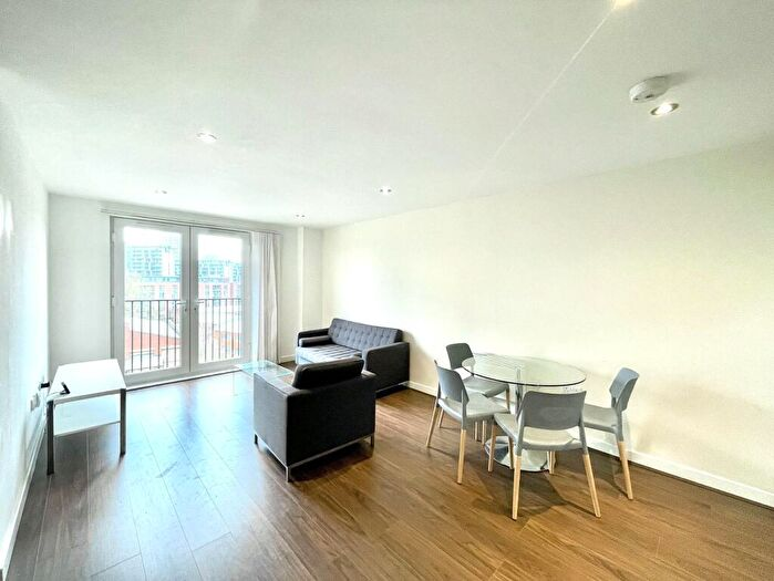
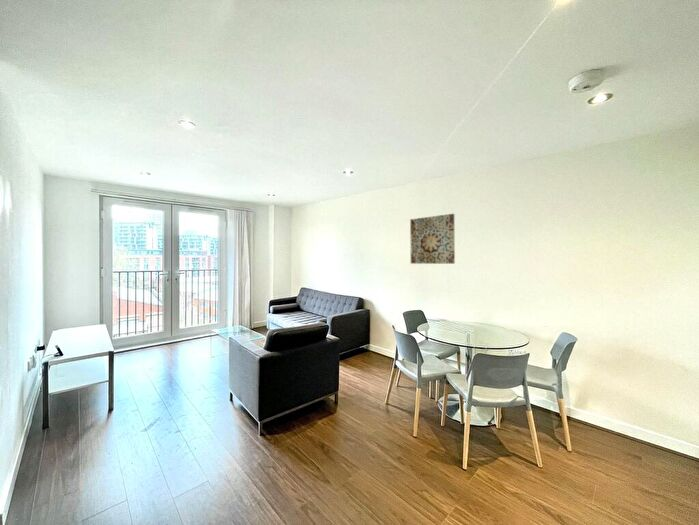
+ wall art (431, 240)
